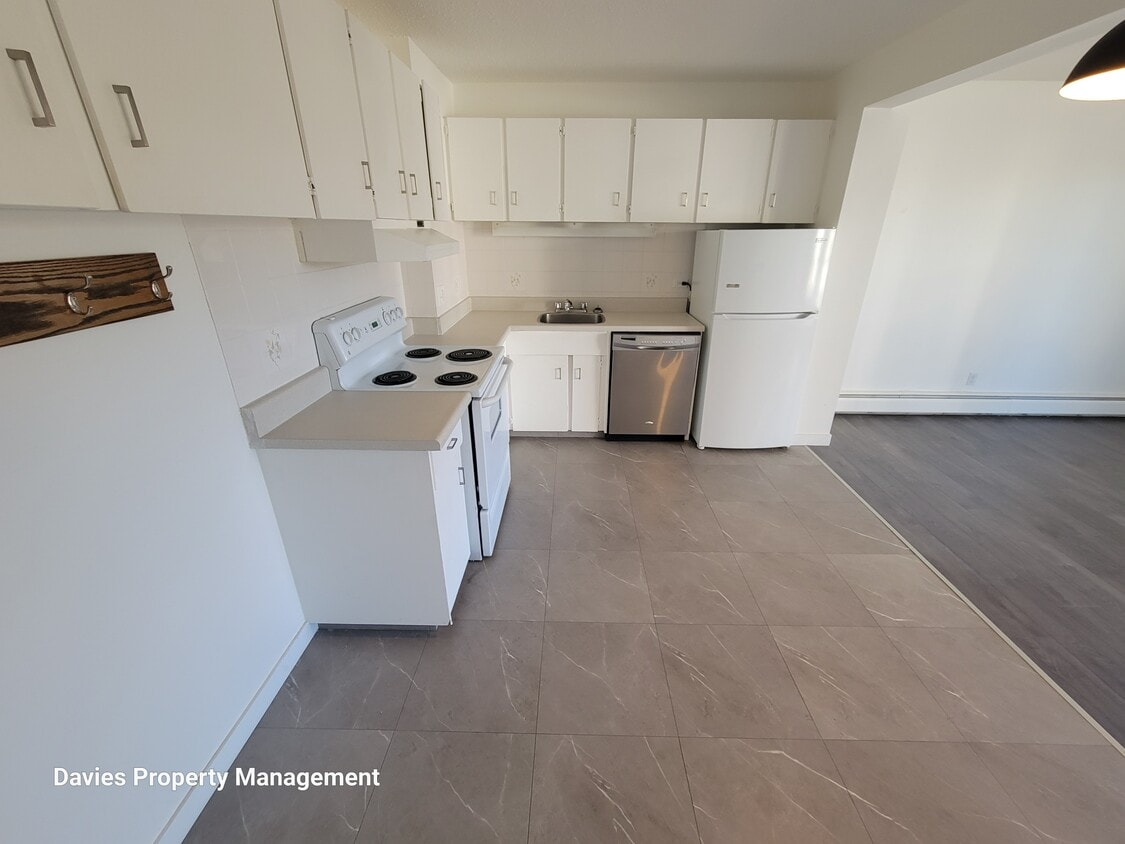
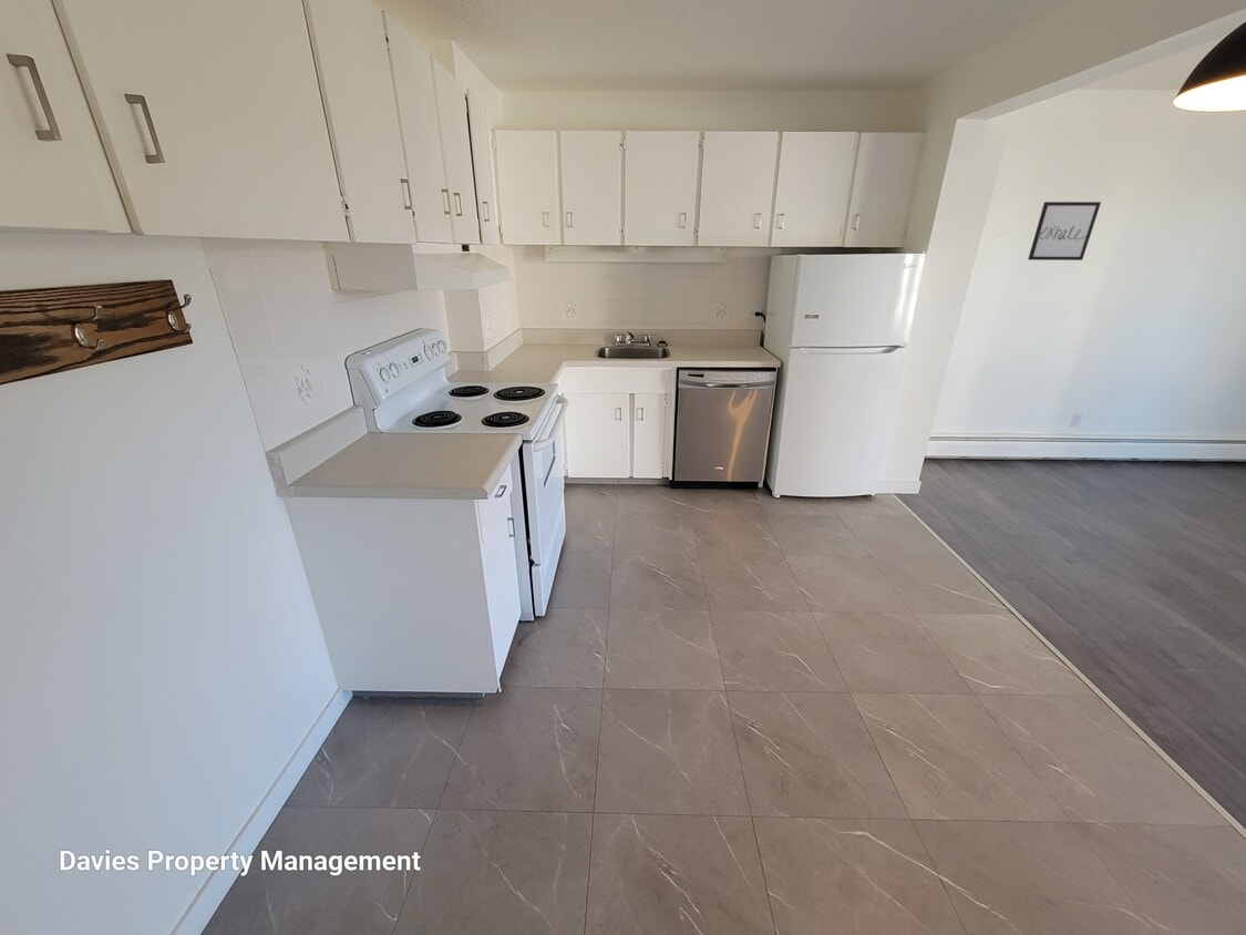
+ wall art (1063, 232)
